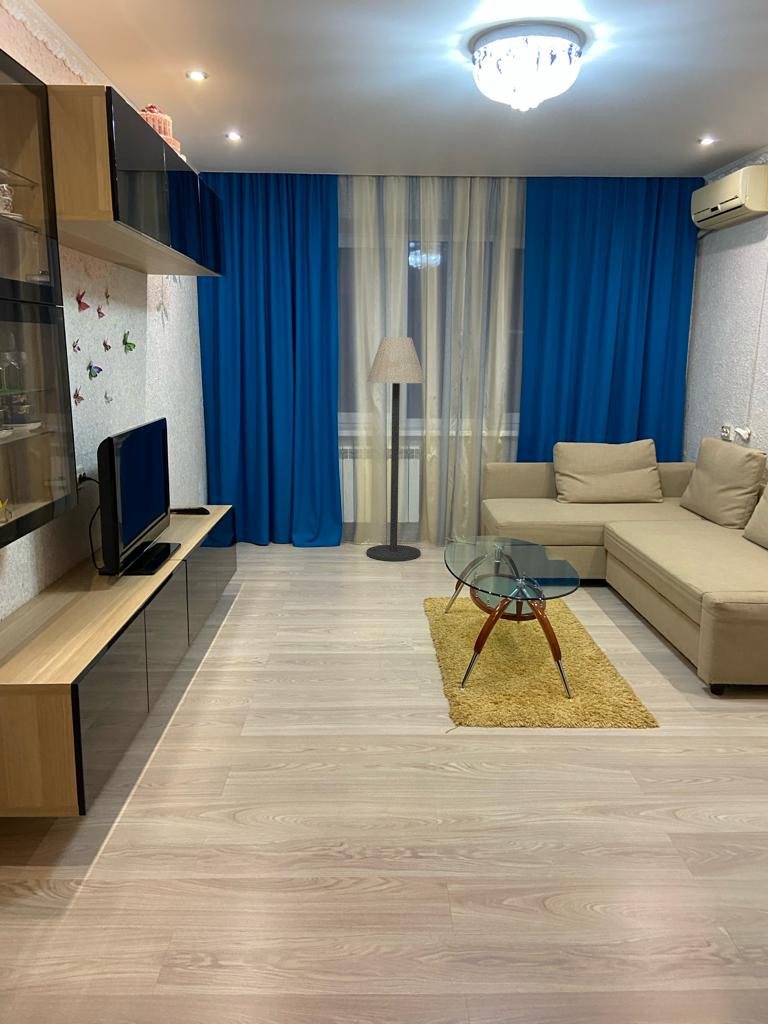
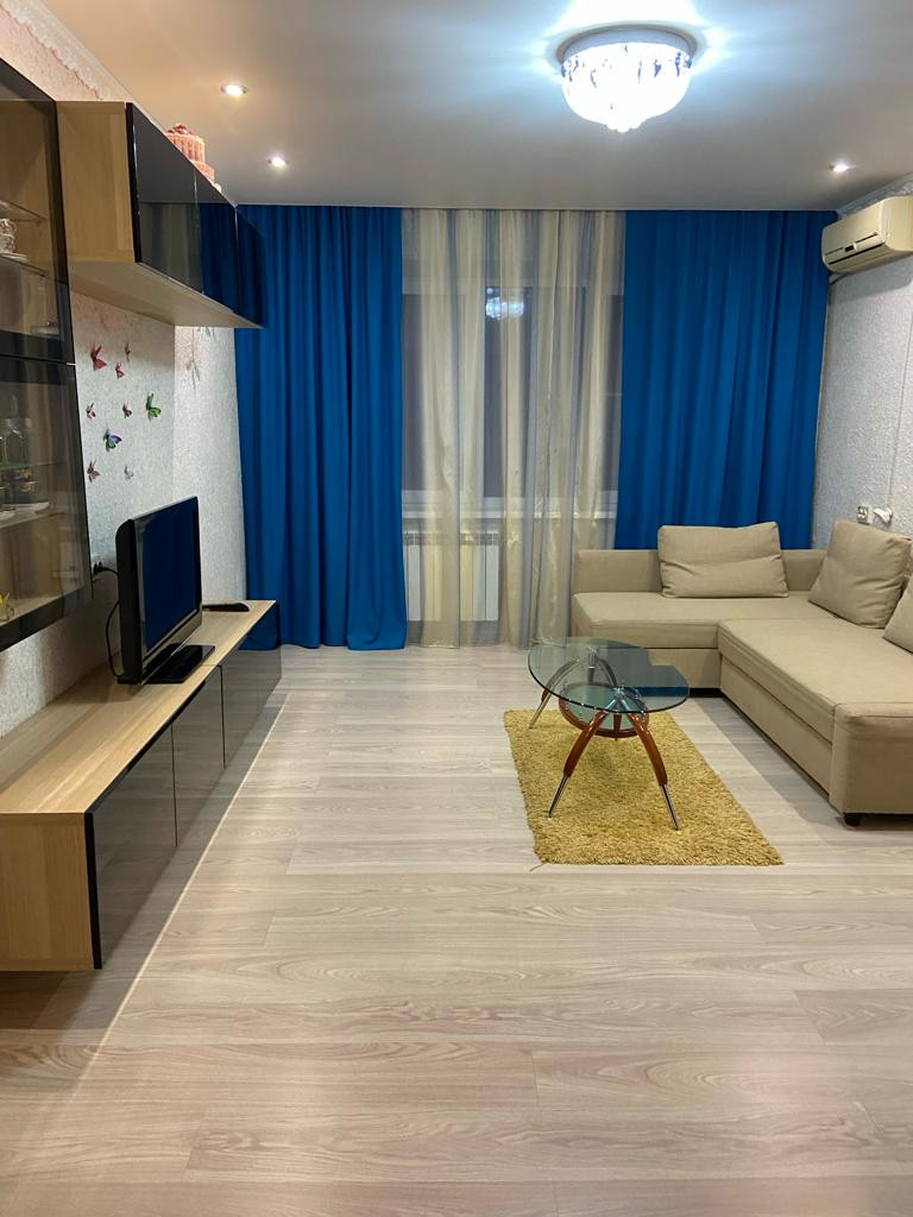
- floor lamp (395, 448)
